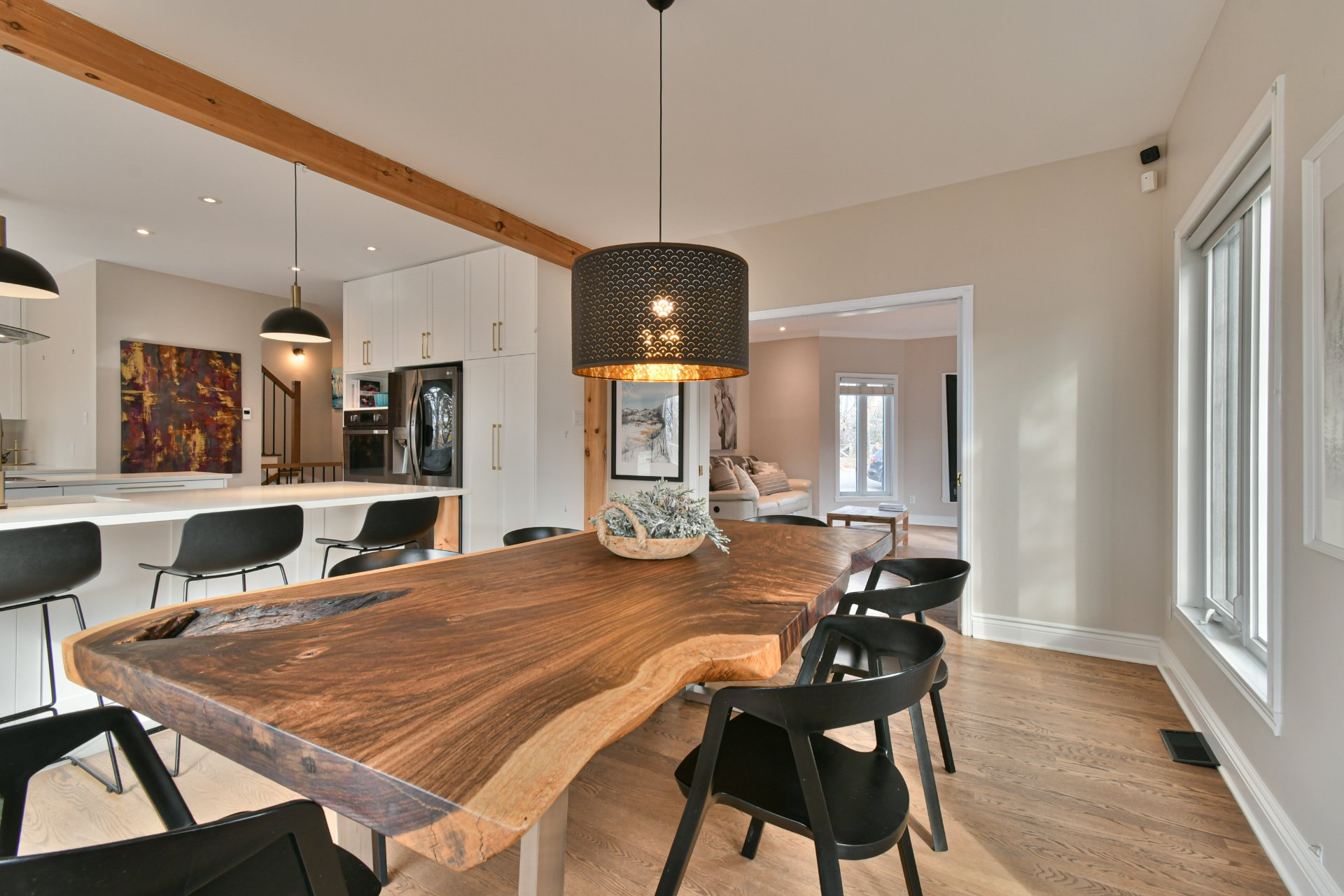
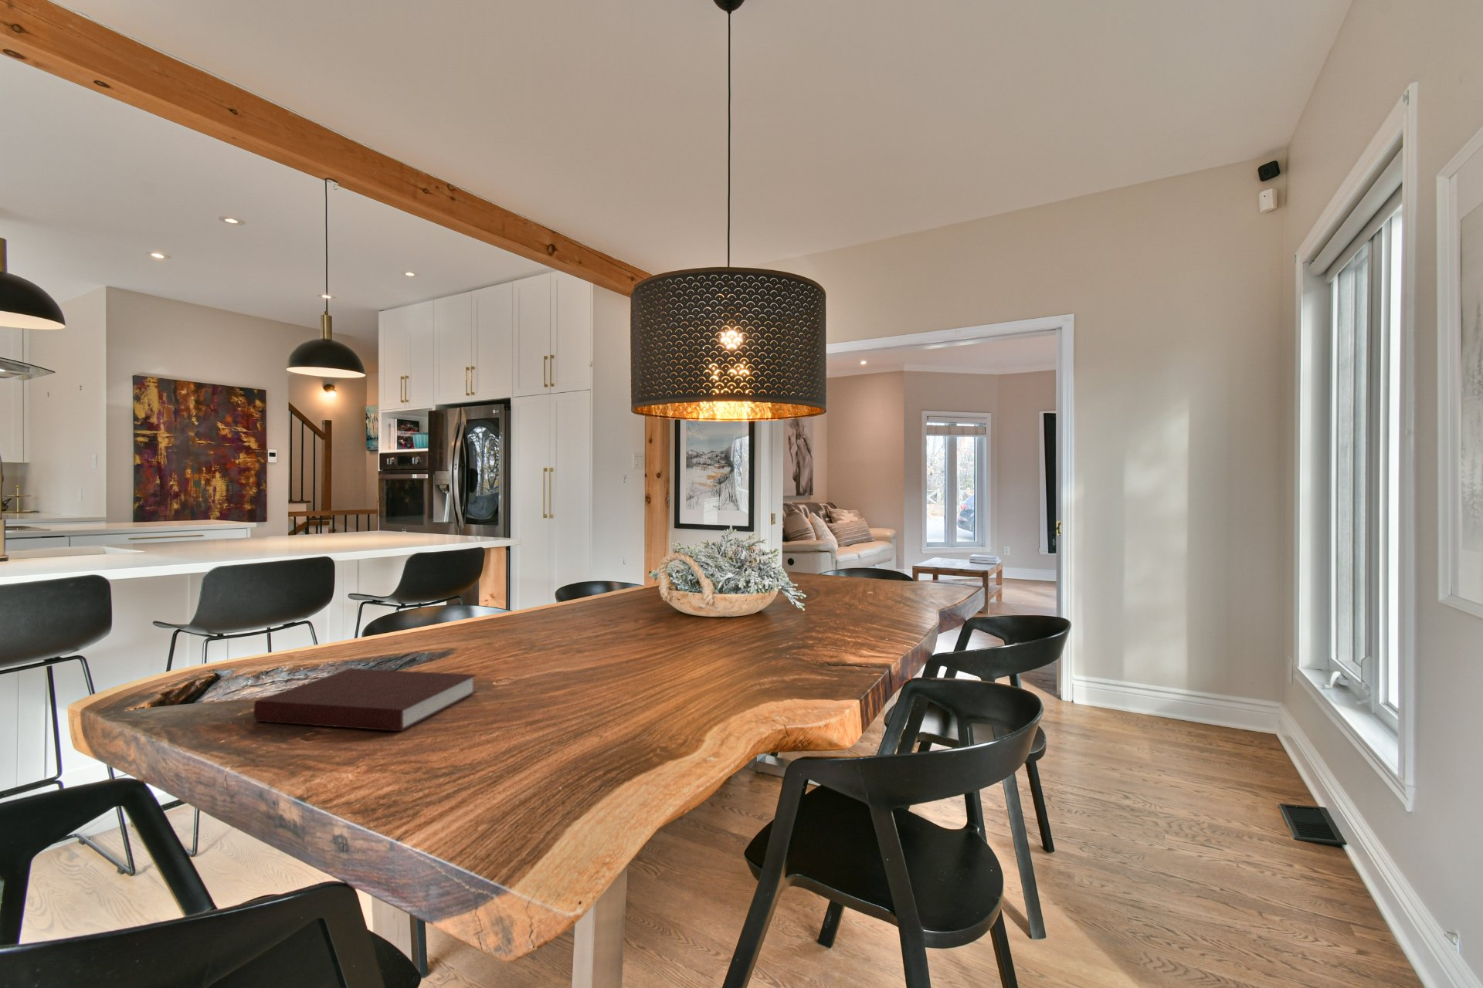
+ notebook (372, 696)
